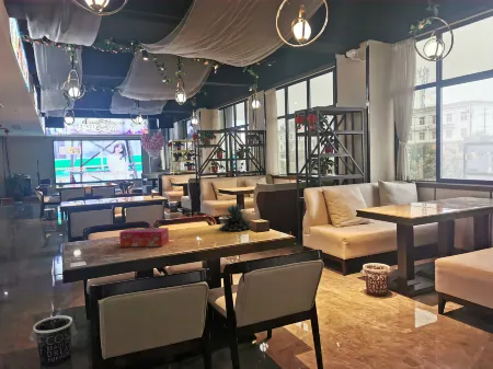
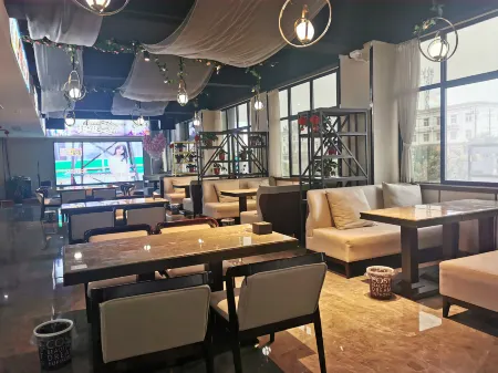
- succulent plant (236, 216)
- tissue box (145, 237)
